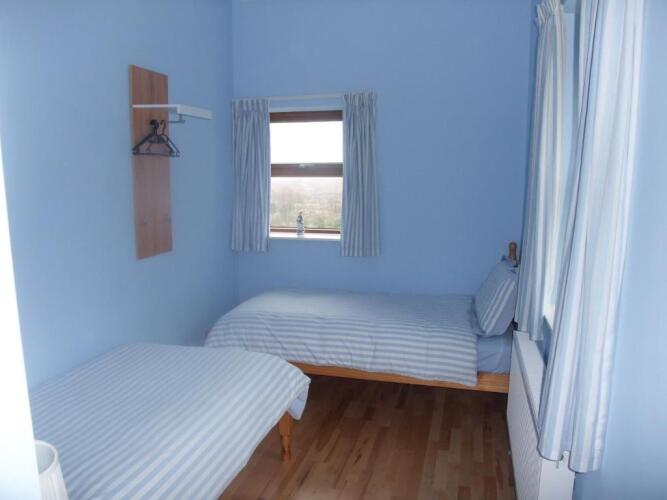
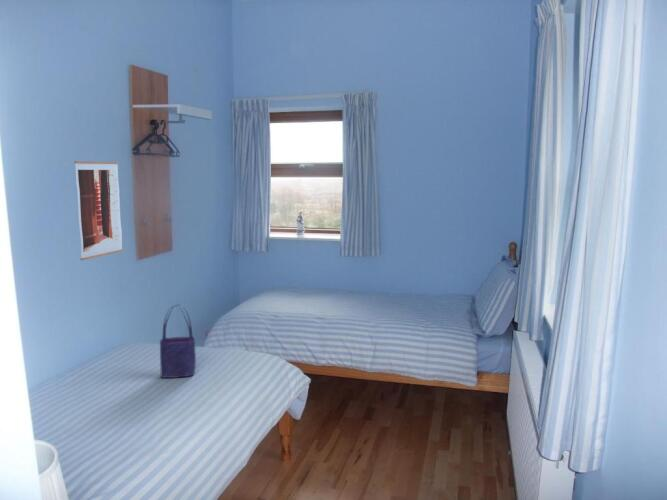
+ wall art (100, 209)
+ tote bag (177, 340)
